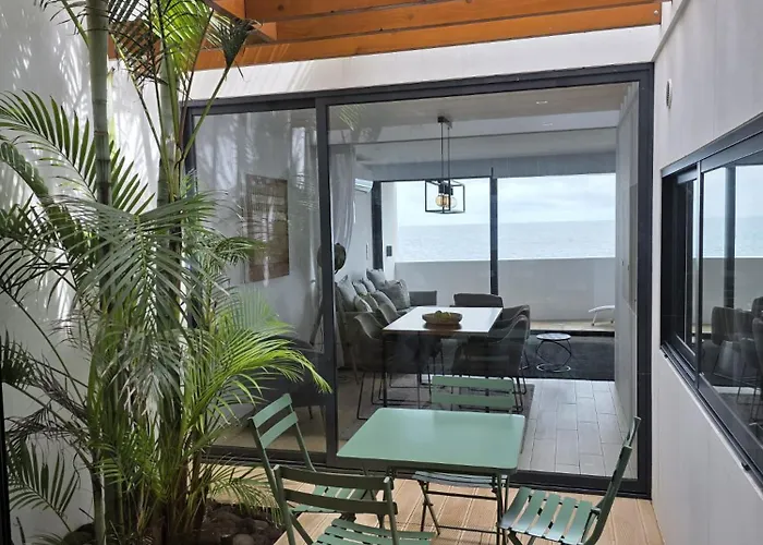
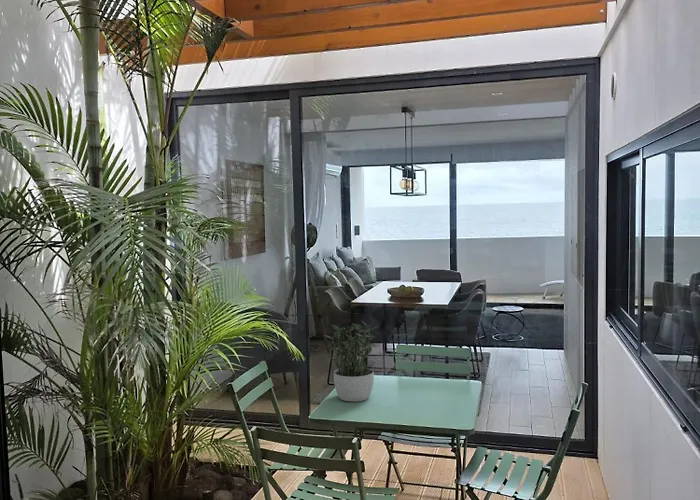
+ potted plant (352, 358)
